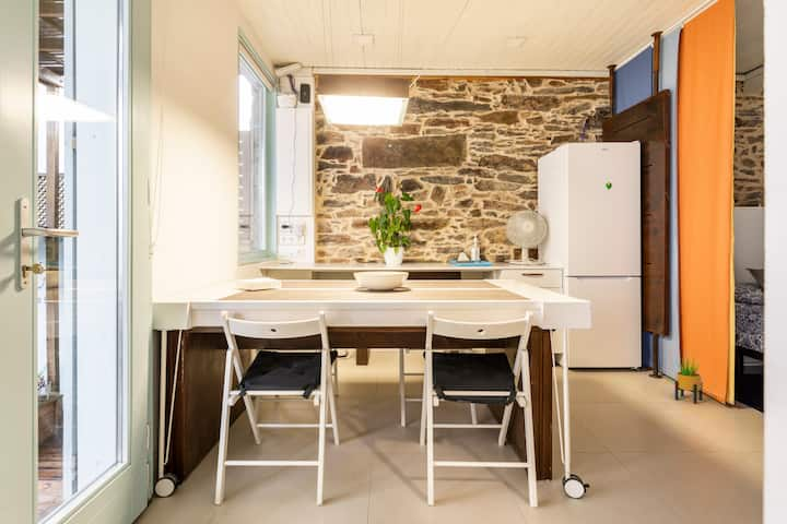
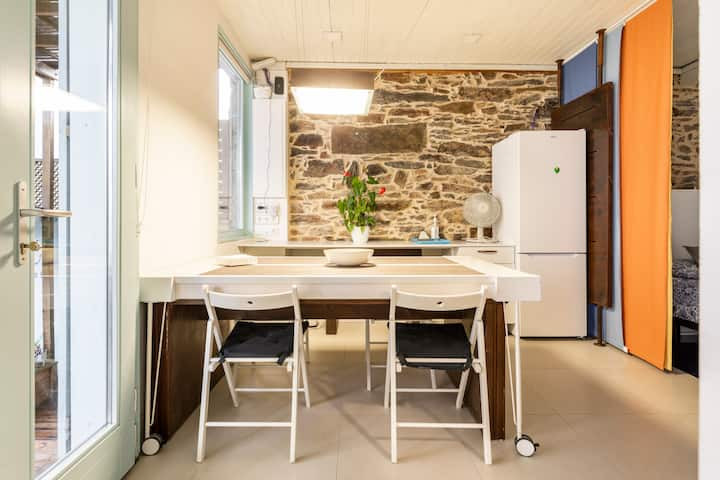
- potted plant (688, 378)
